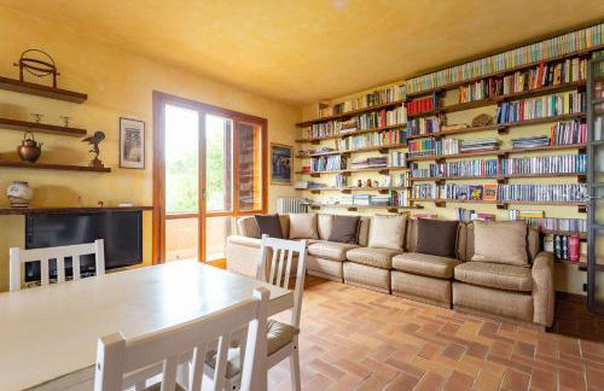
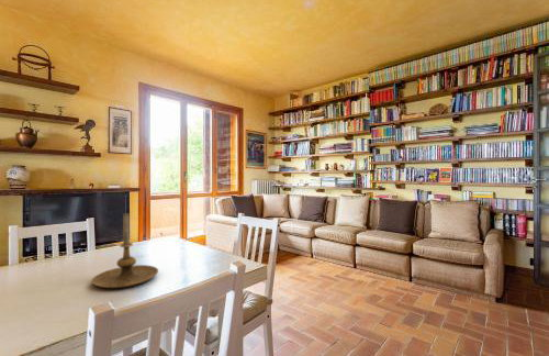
+ candle holder (126, 245)
